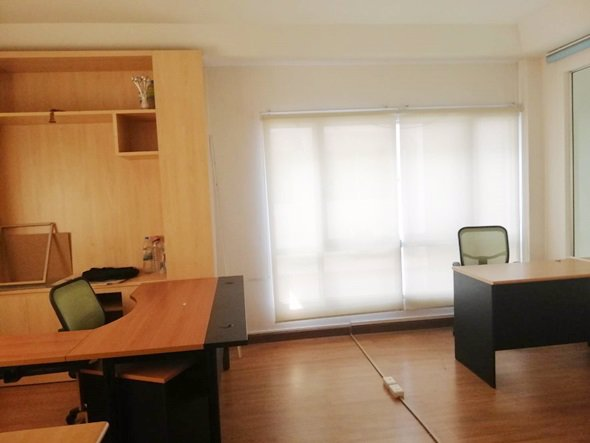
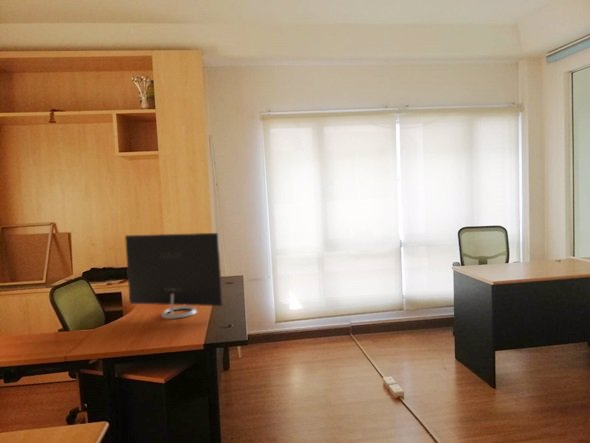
+ monitor (177, 273)
